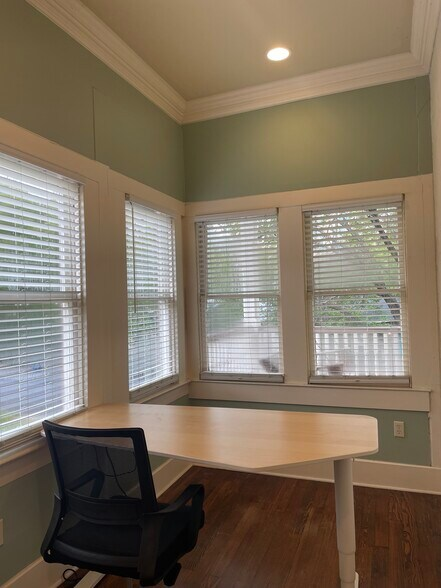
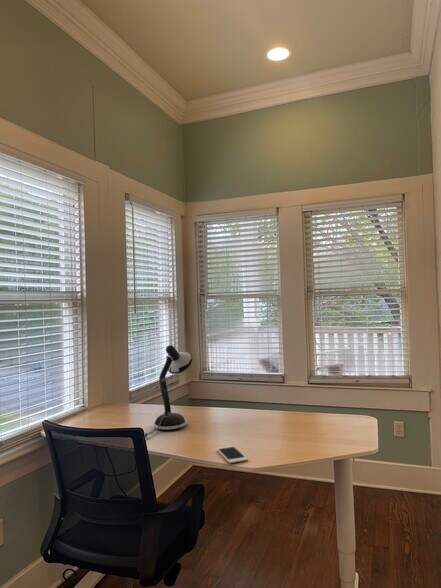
+ cell phone (231, 454)
+ desk lamp (166, 386)
